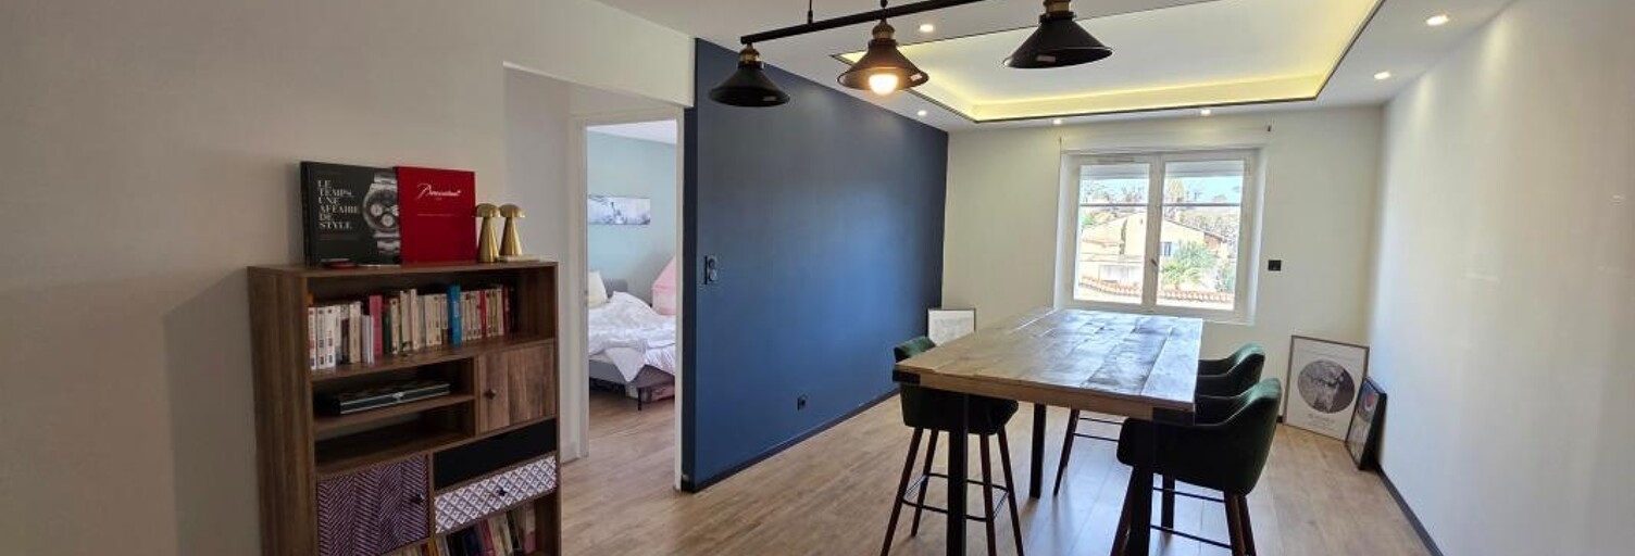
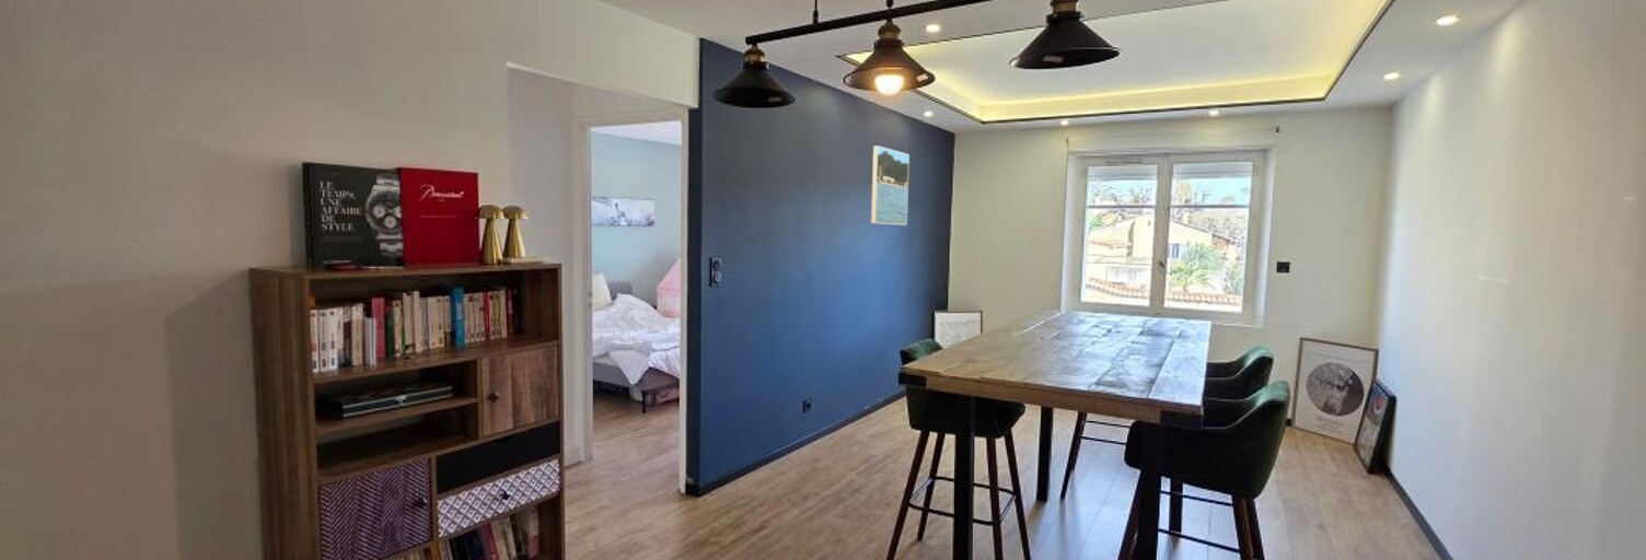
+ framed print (891, 187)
